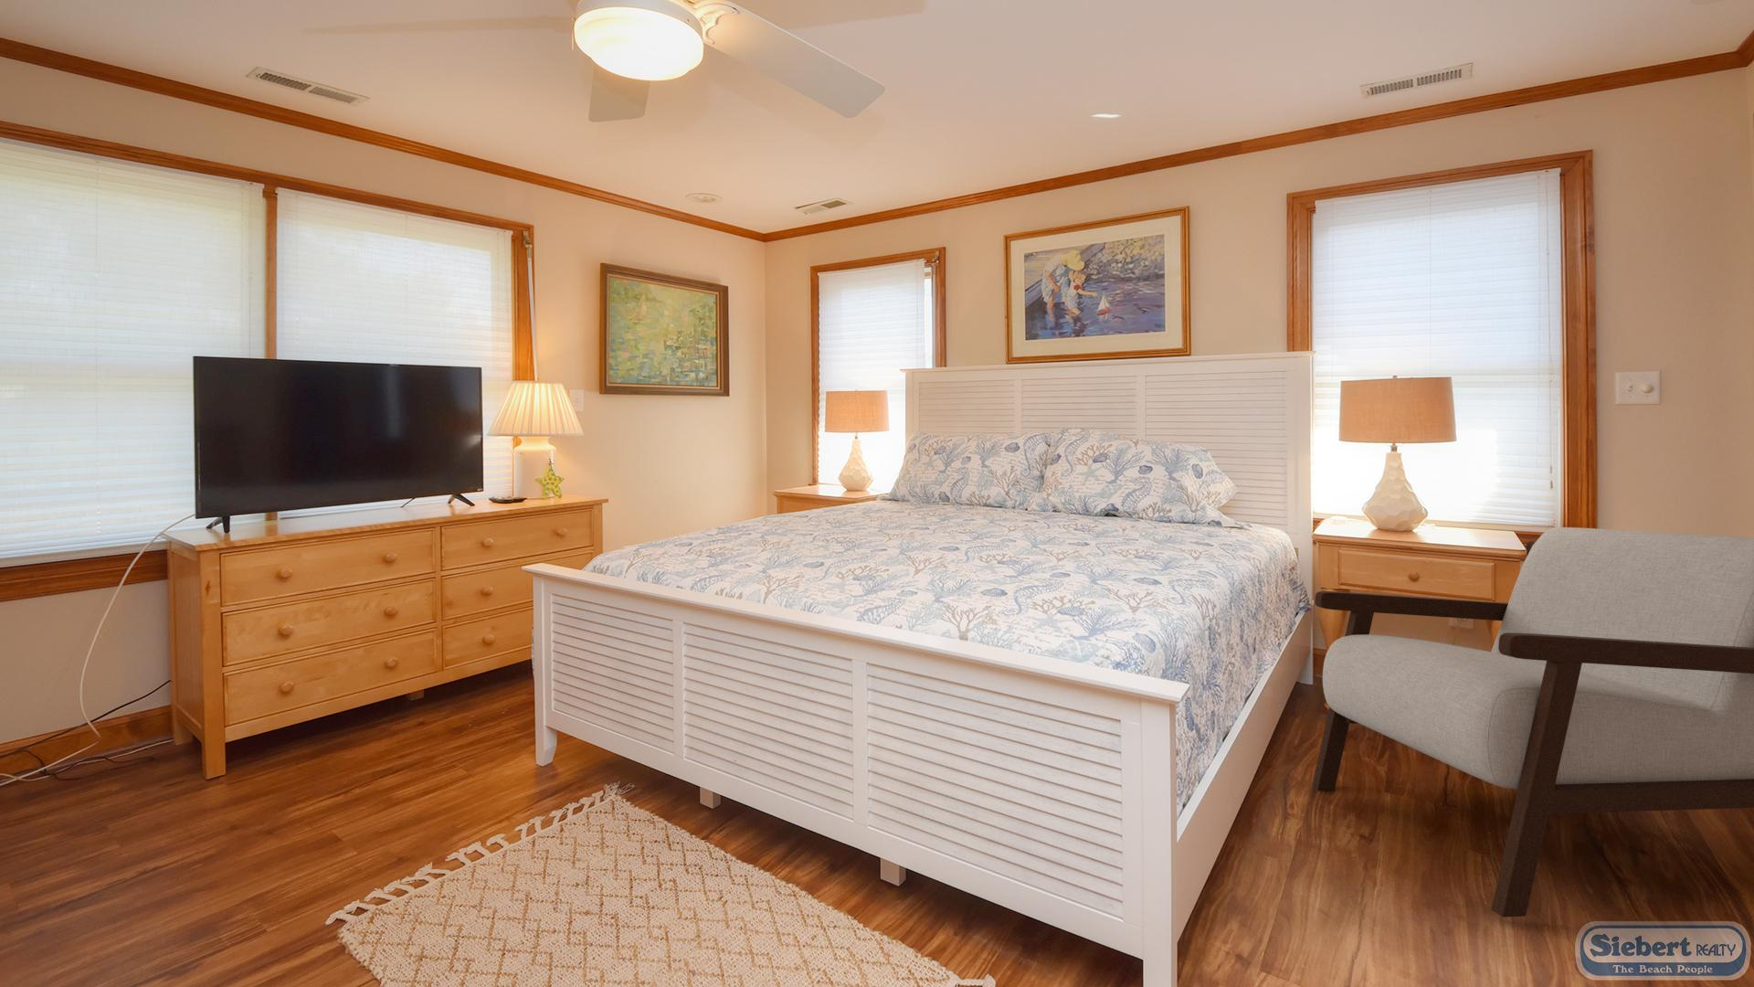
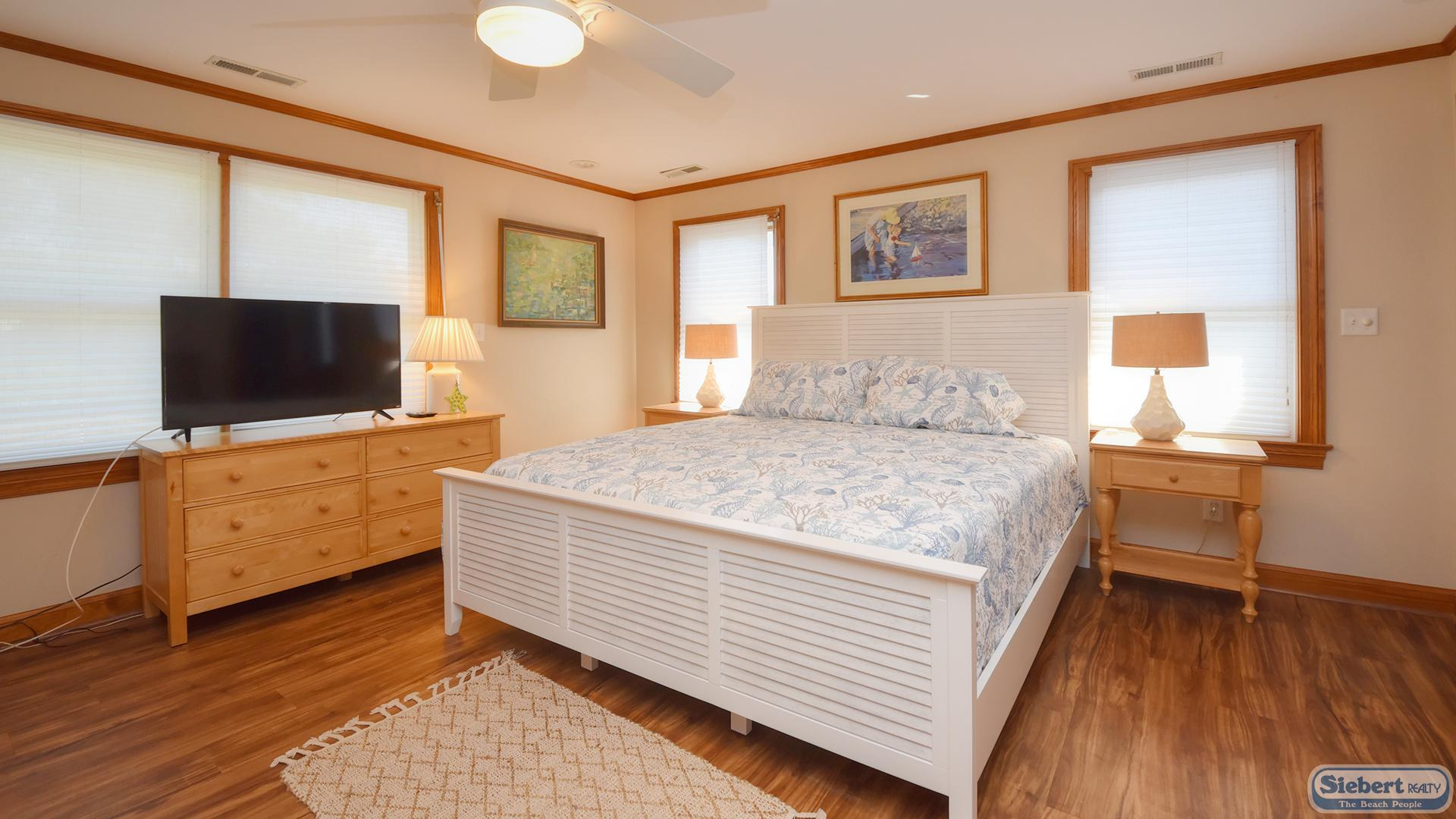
- armchair (1541, 687)
